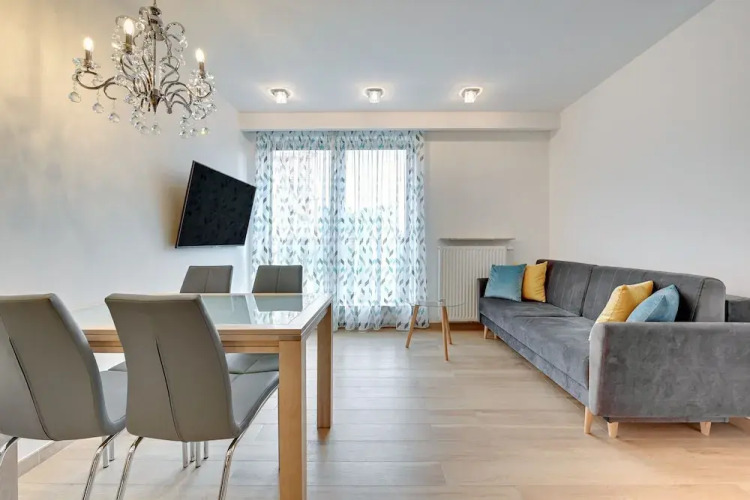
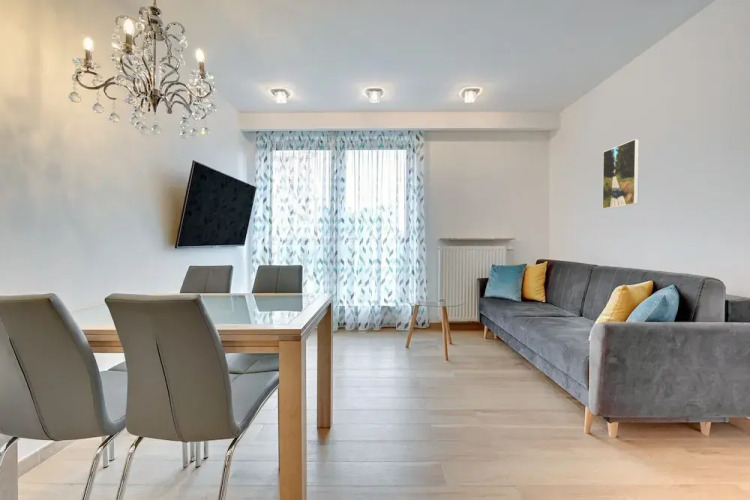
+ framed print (619, 176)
